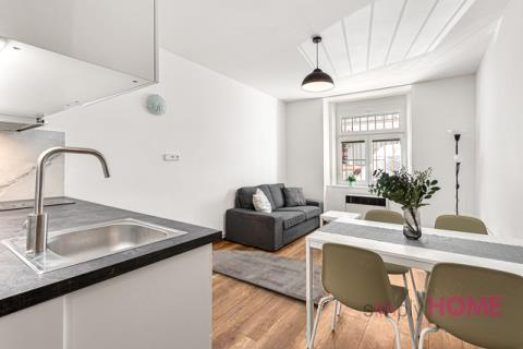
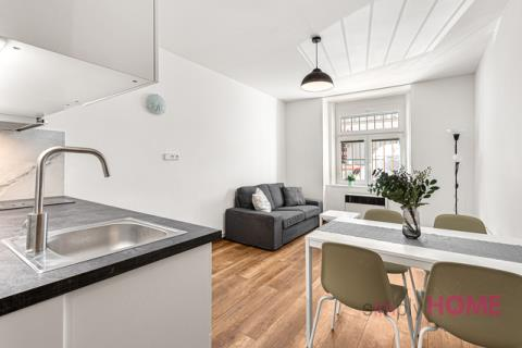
- rug (243, 261)
